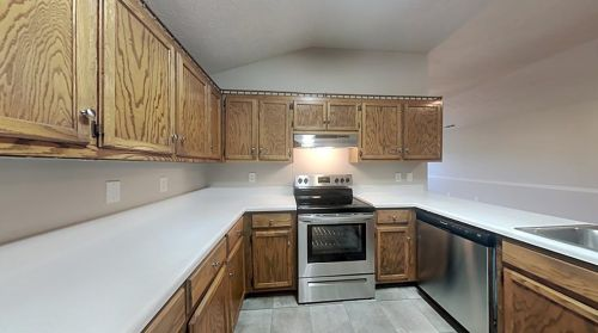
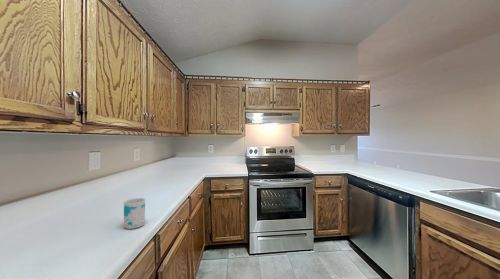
+ mug (133, 211)
